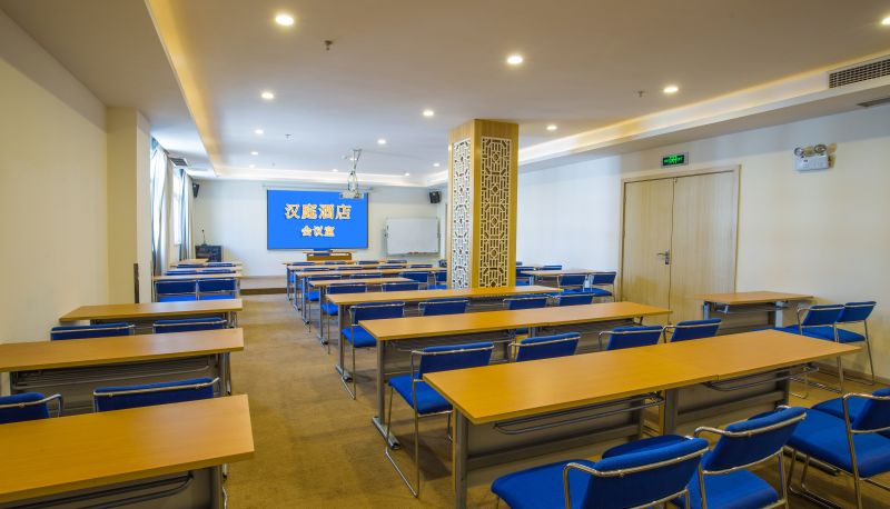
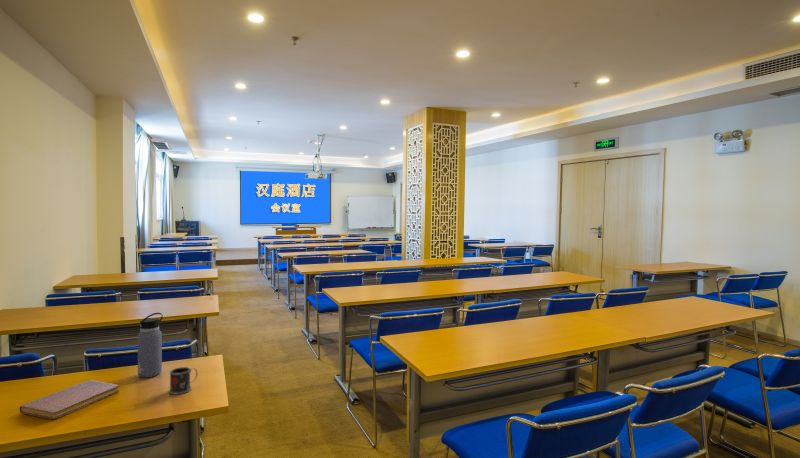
+ notebook (72, 397)
+ water bottle (150, 343)
+ mug (184, 379)
